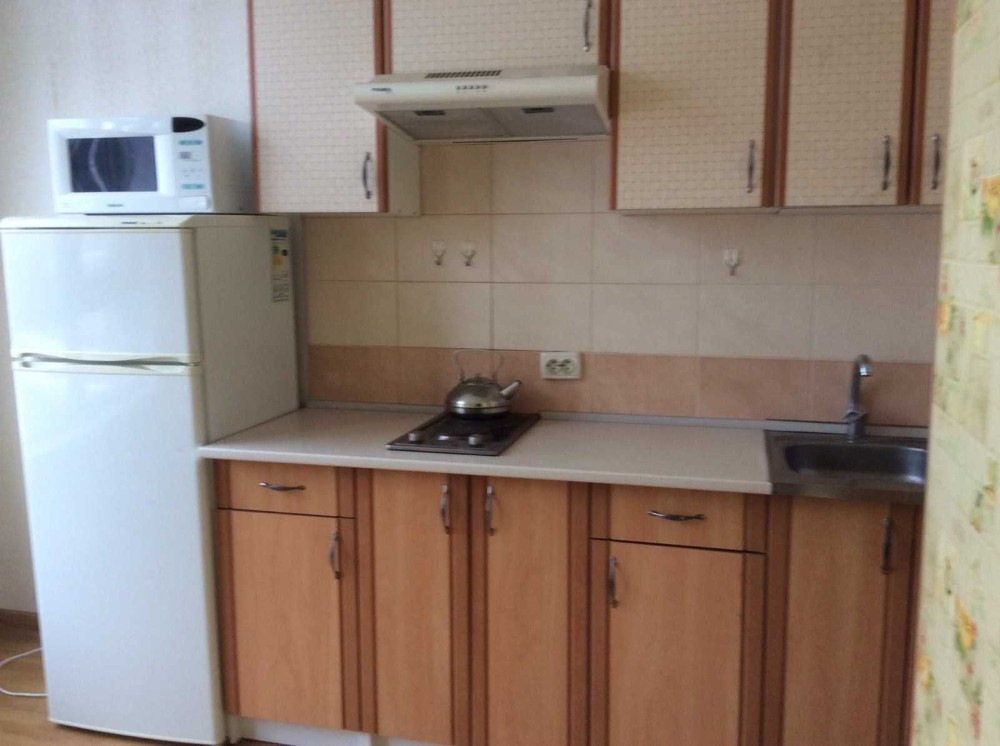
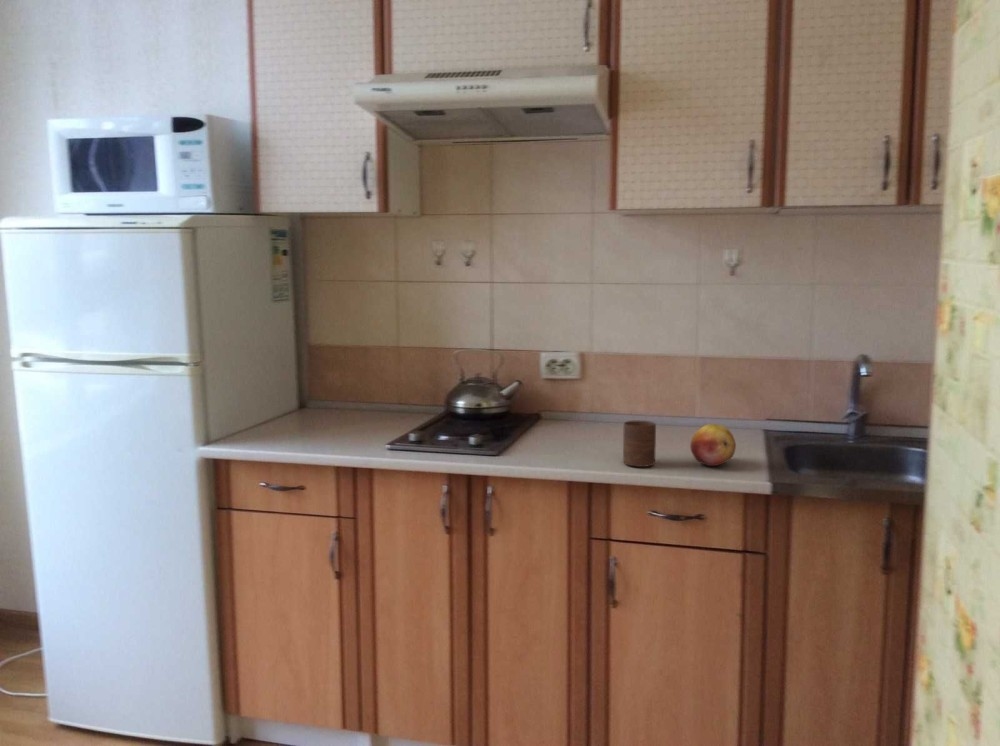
+ fruit (713, 443)
+ cup (635, 442)
